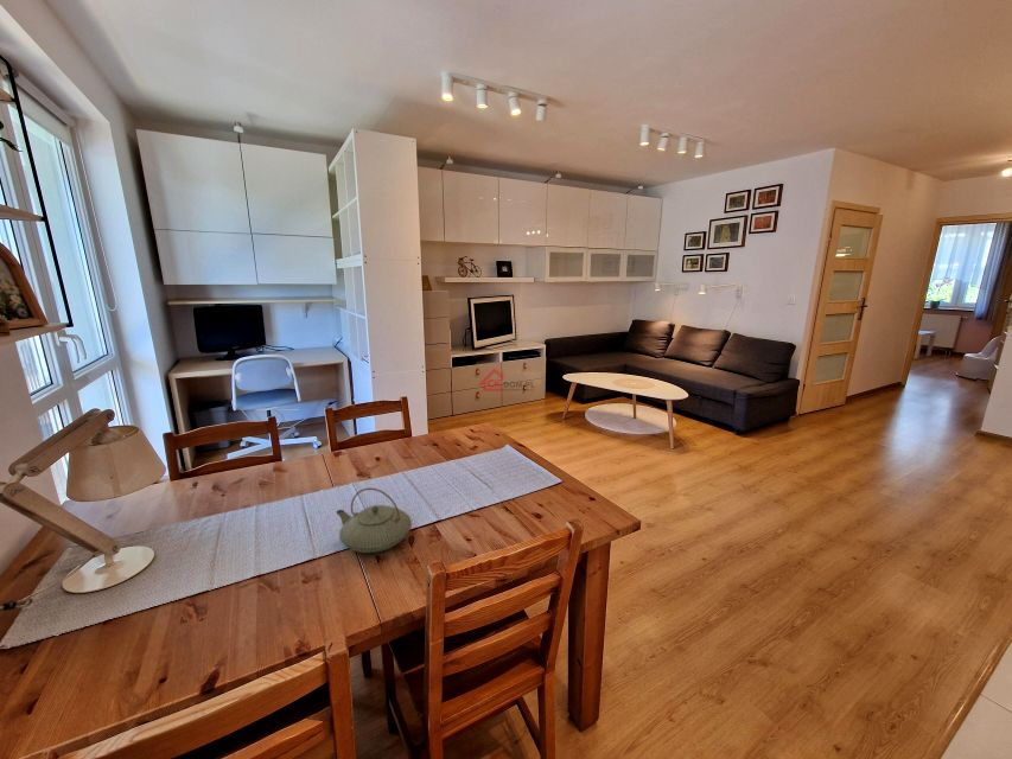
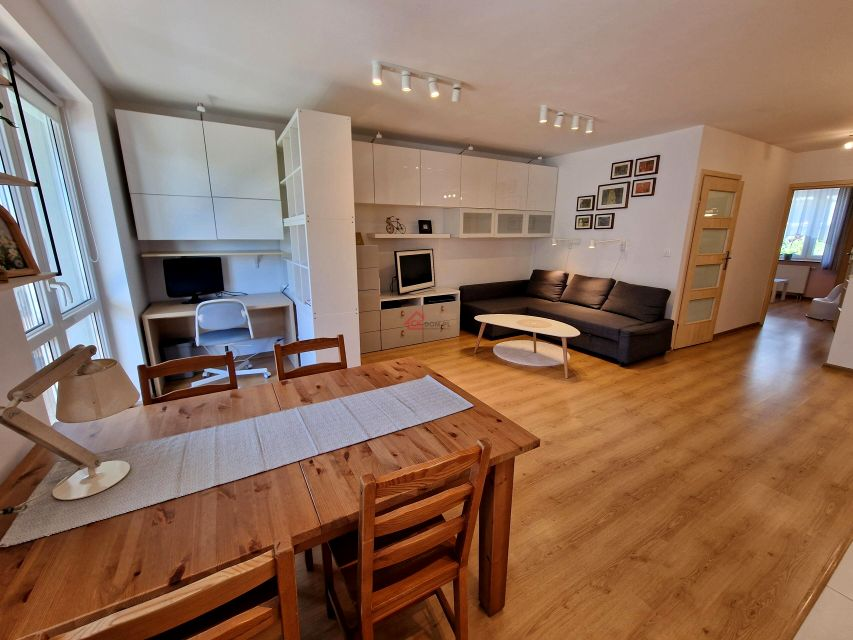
- teapot (370, 512)
